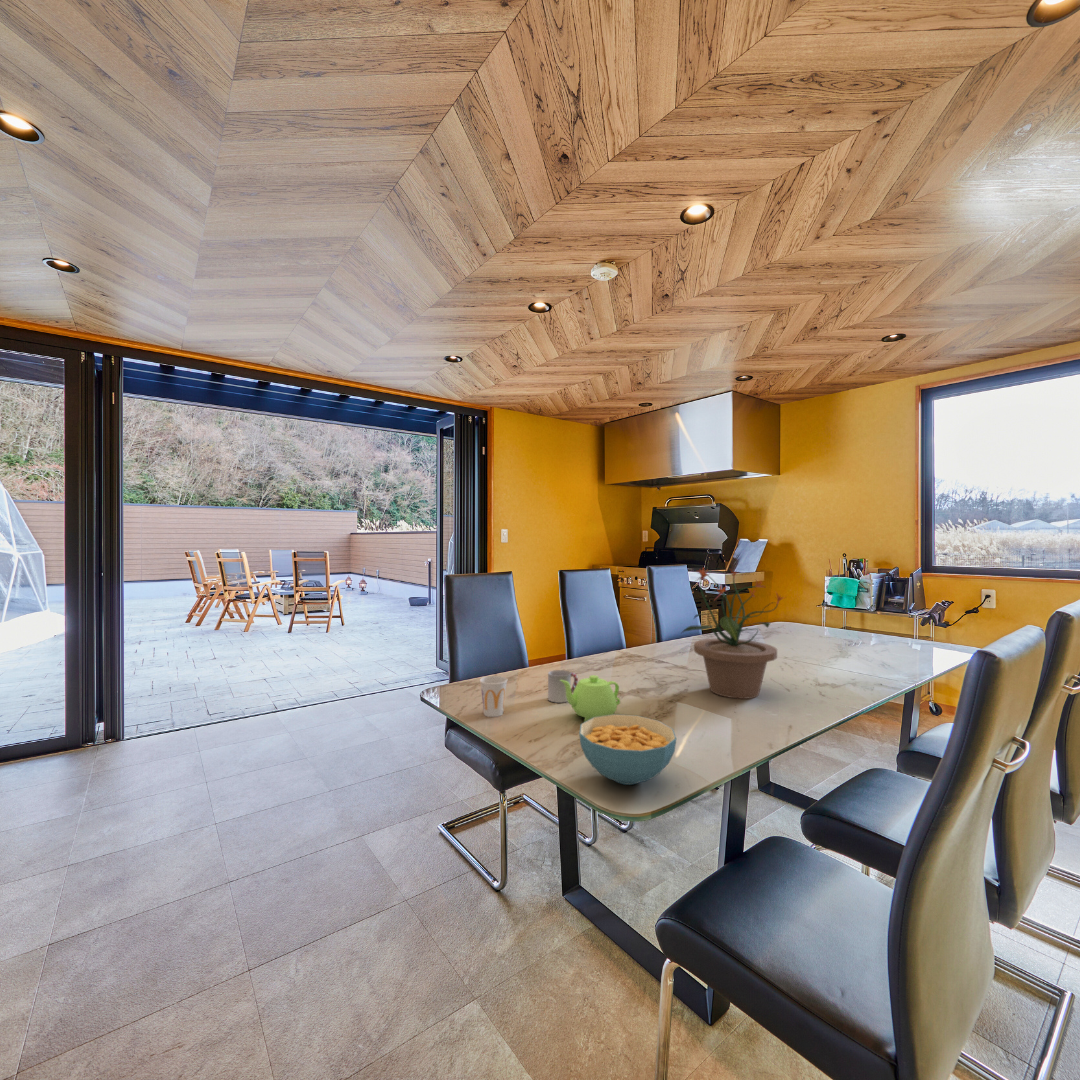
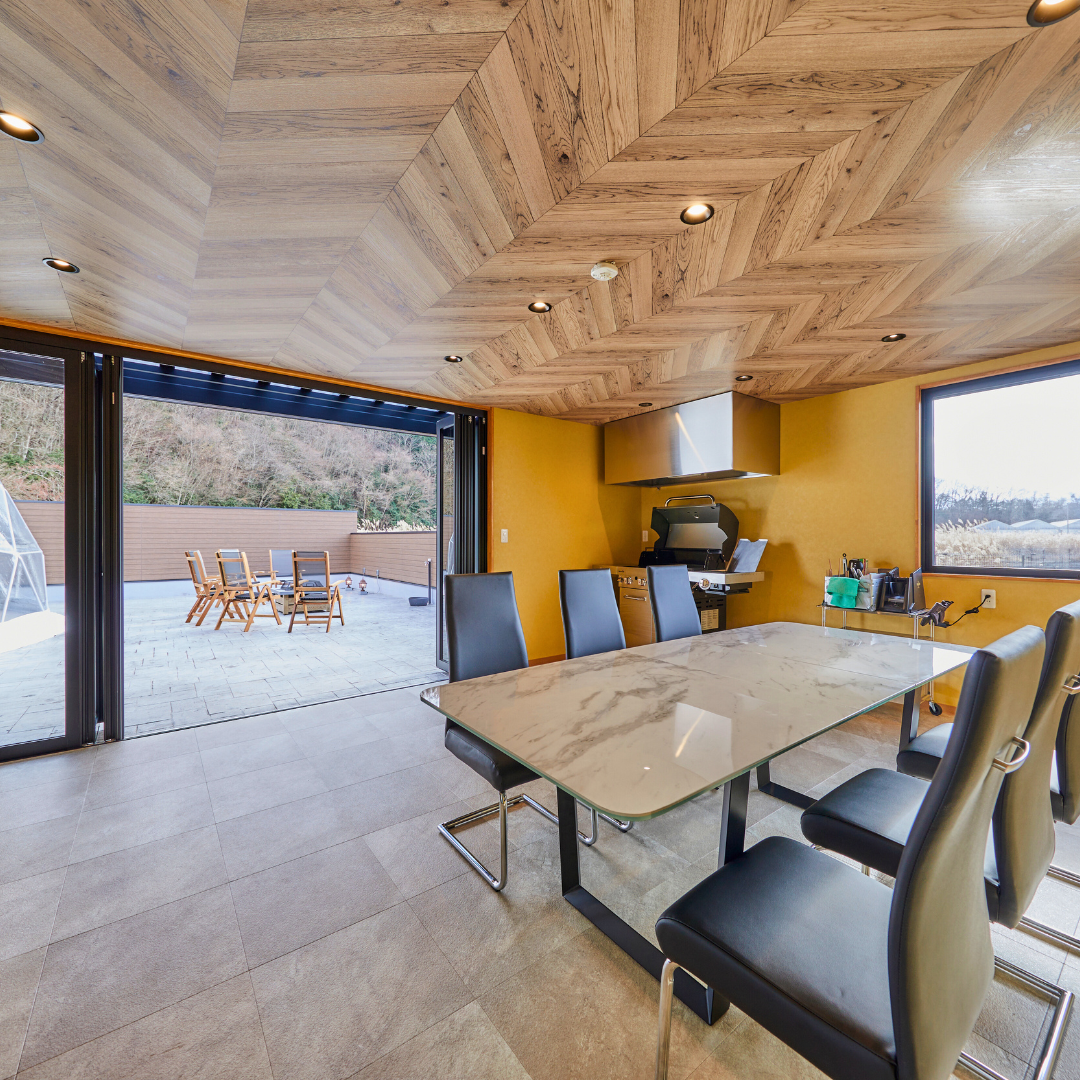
- cereal bowl (626, 754)
- cup (563, 685)
- teapot (590, 696)
- cup (493, 696)
- potted plant (728, 629)
